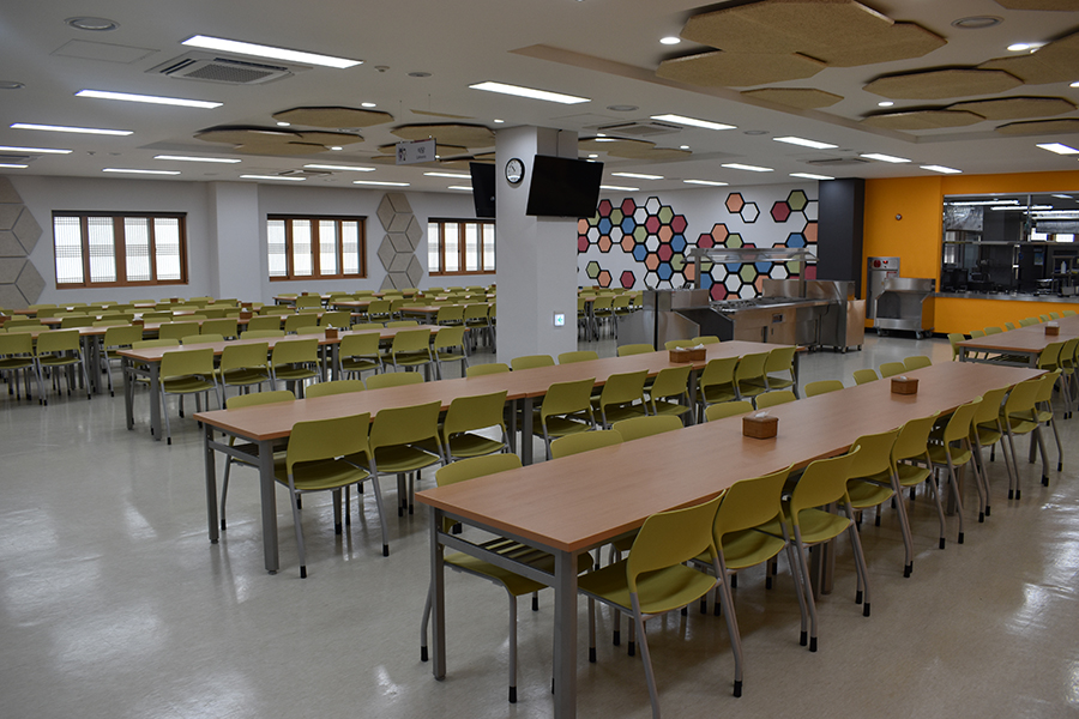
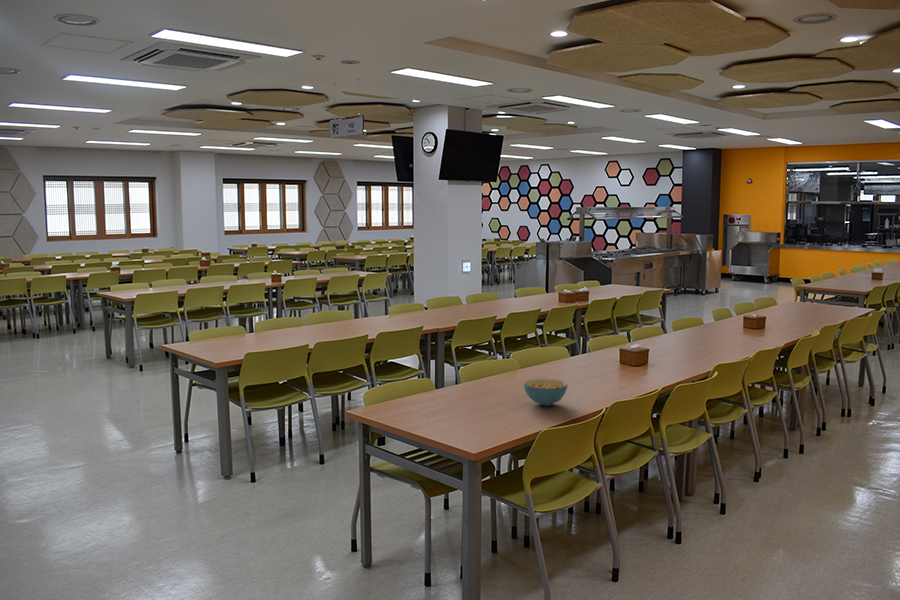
+ cereal bowl (545, 393)
